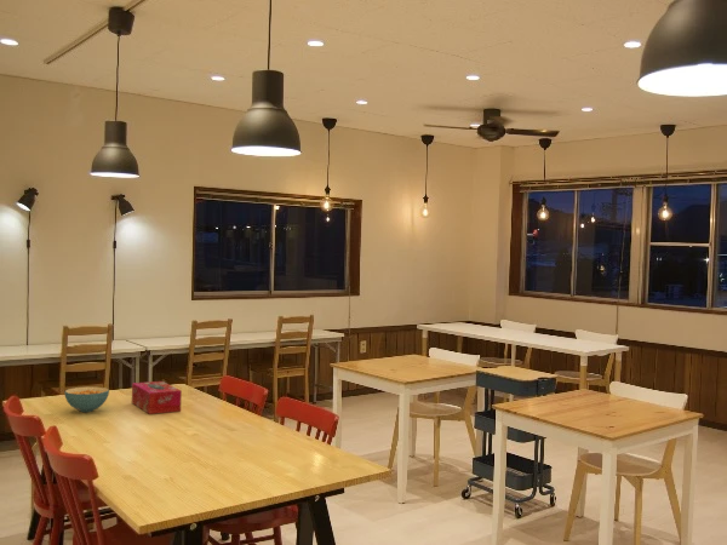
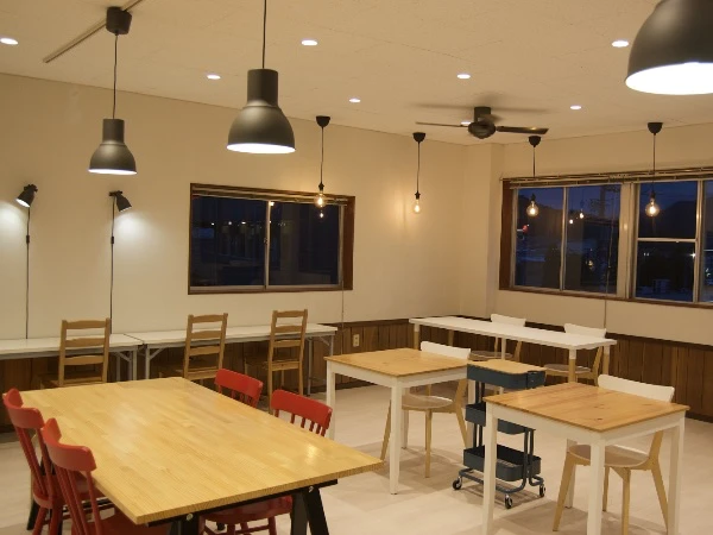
- cereal bowl (86, 400)
- tissue box (155, 396)
